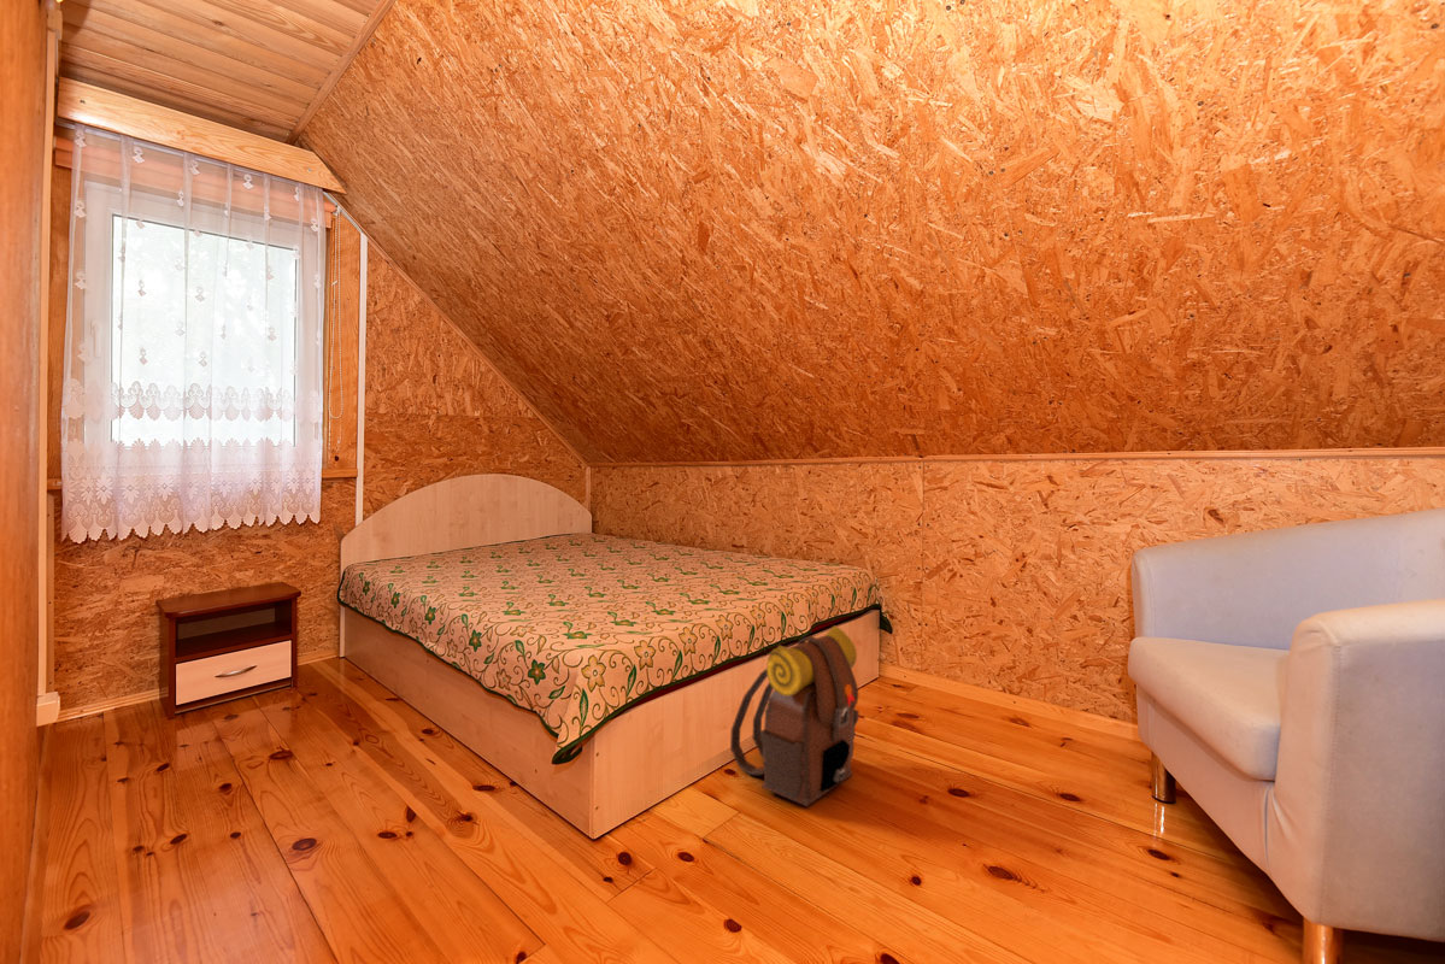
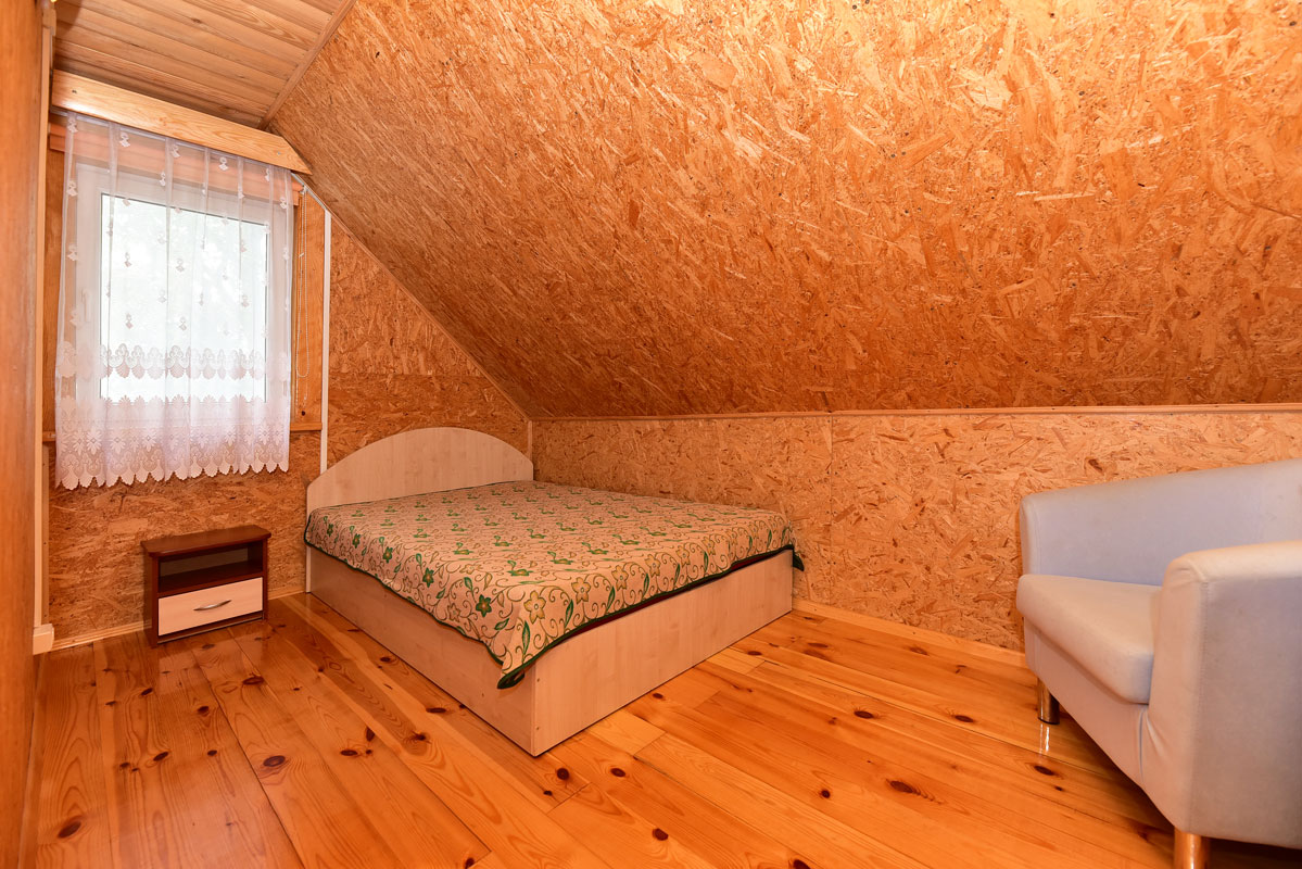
- backpack (793, 704)
